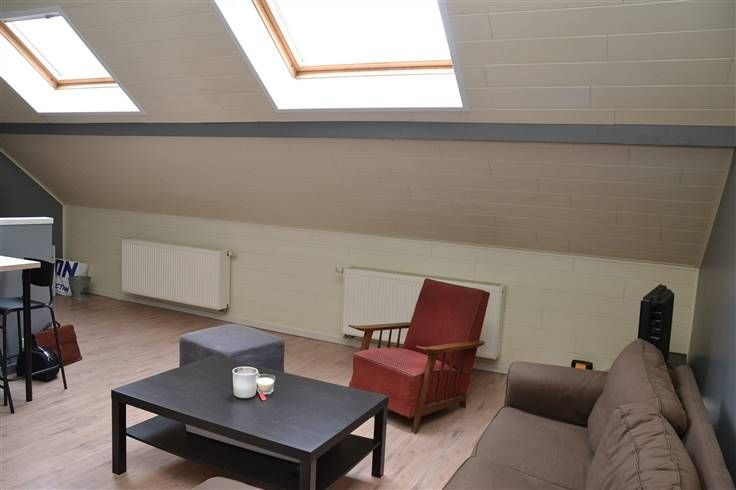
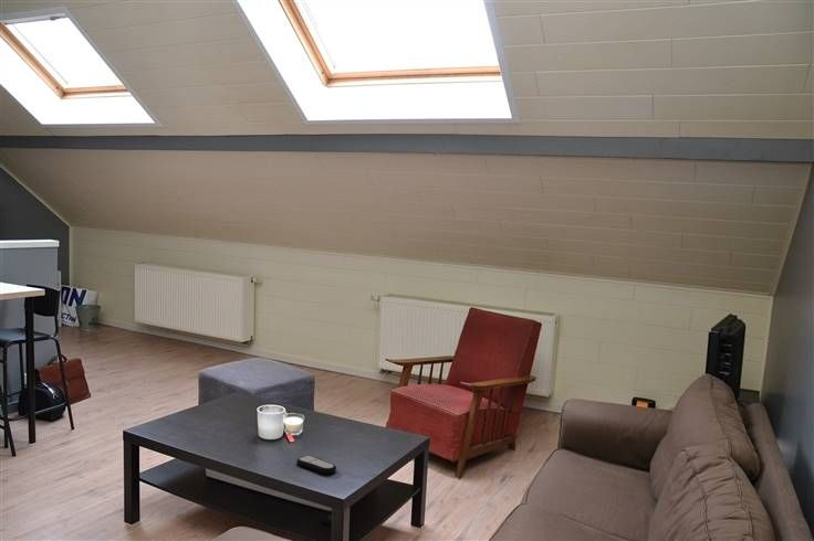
+ remote control (316, 464)
